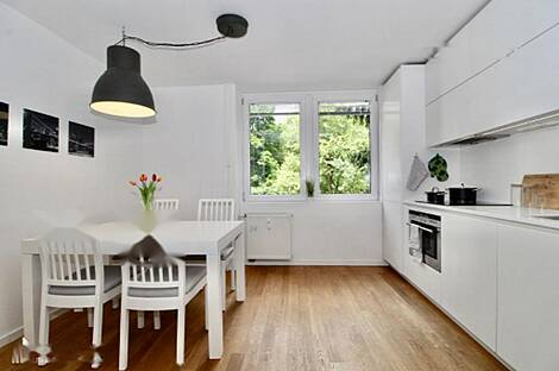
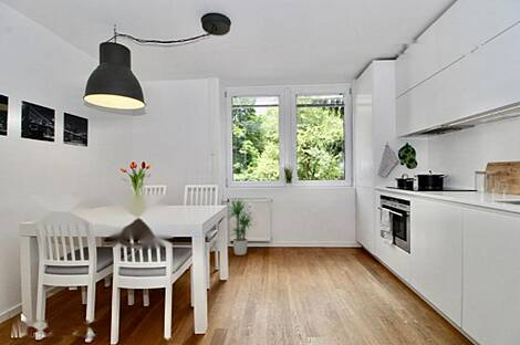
+ potted plant (241, 224)
